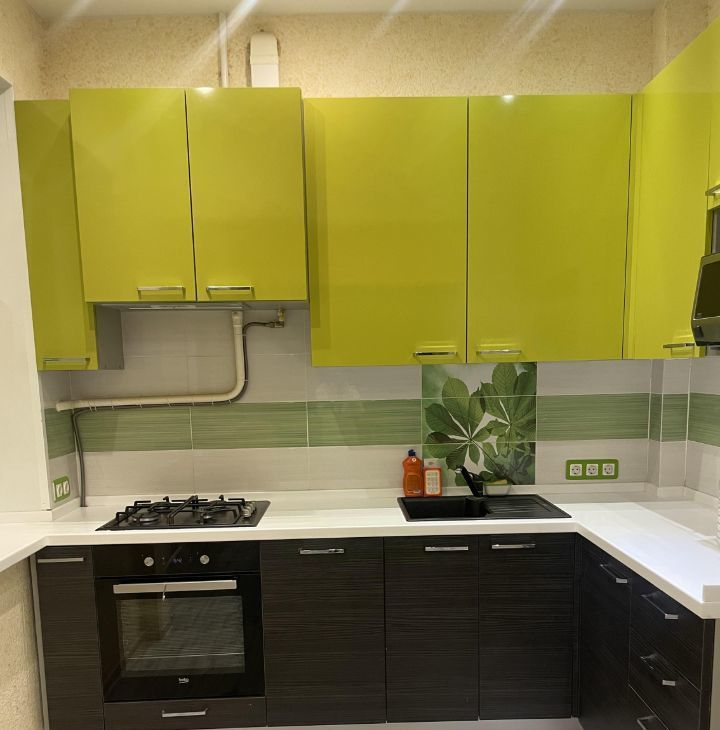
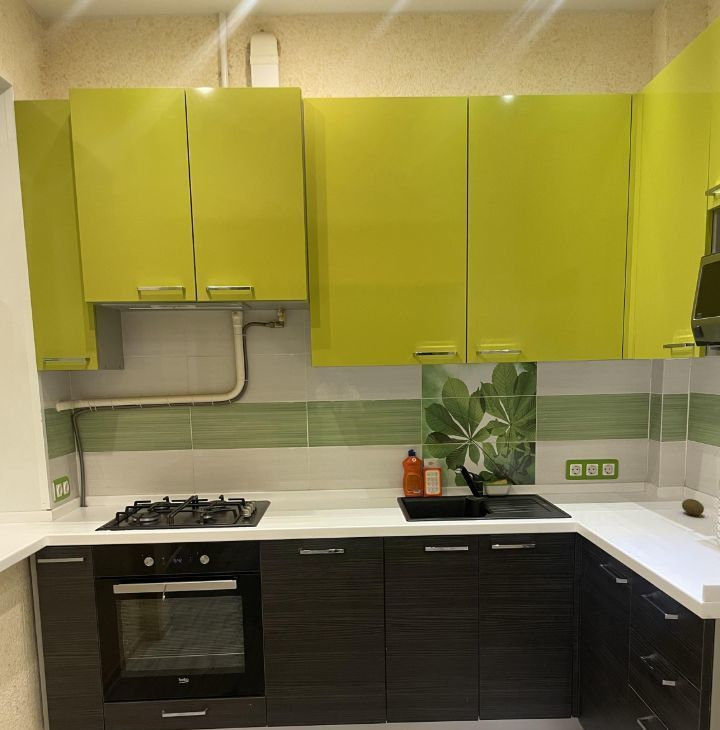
+ fruit (692, 507)
